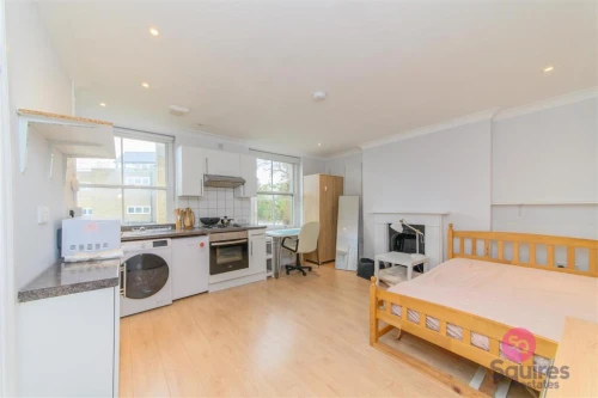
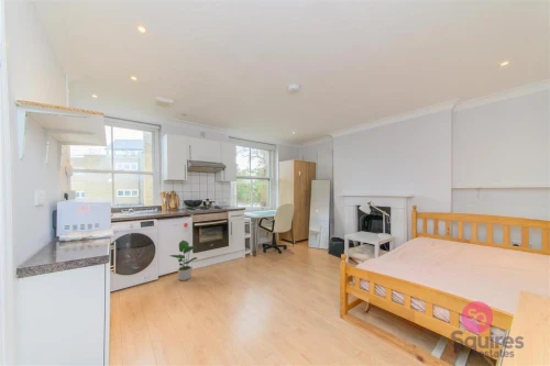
+ potted plant (184, 260)
